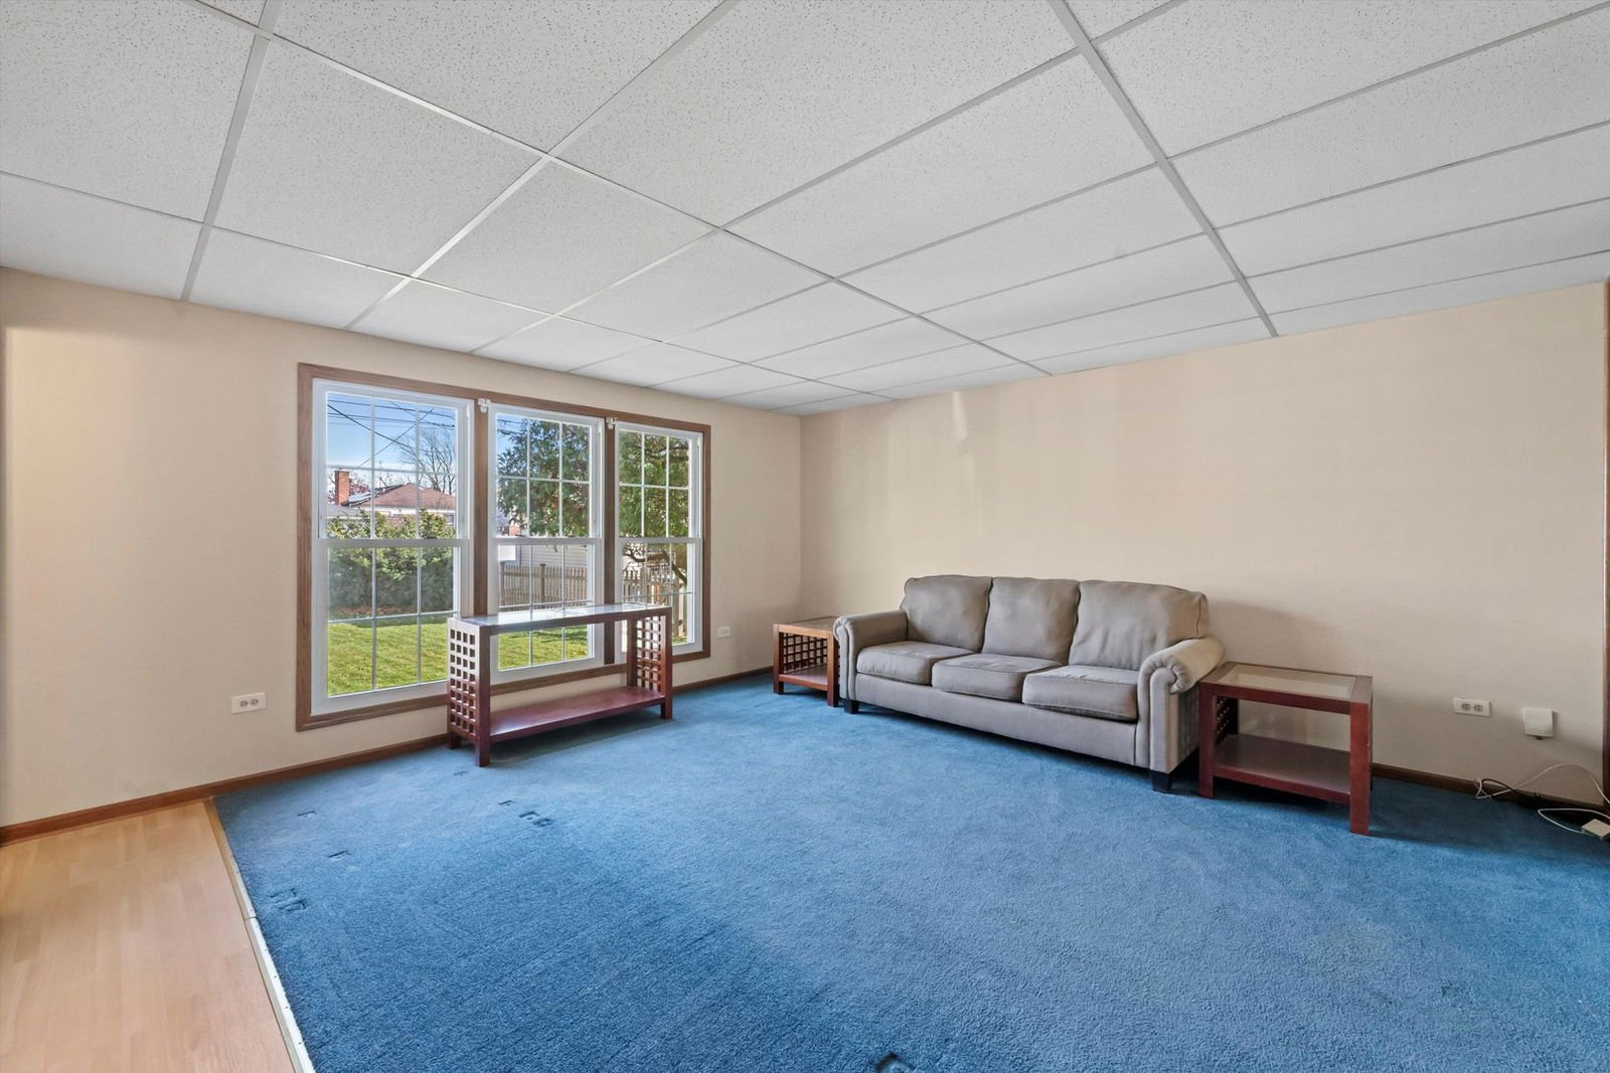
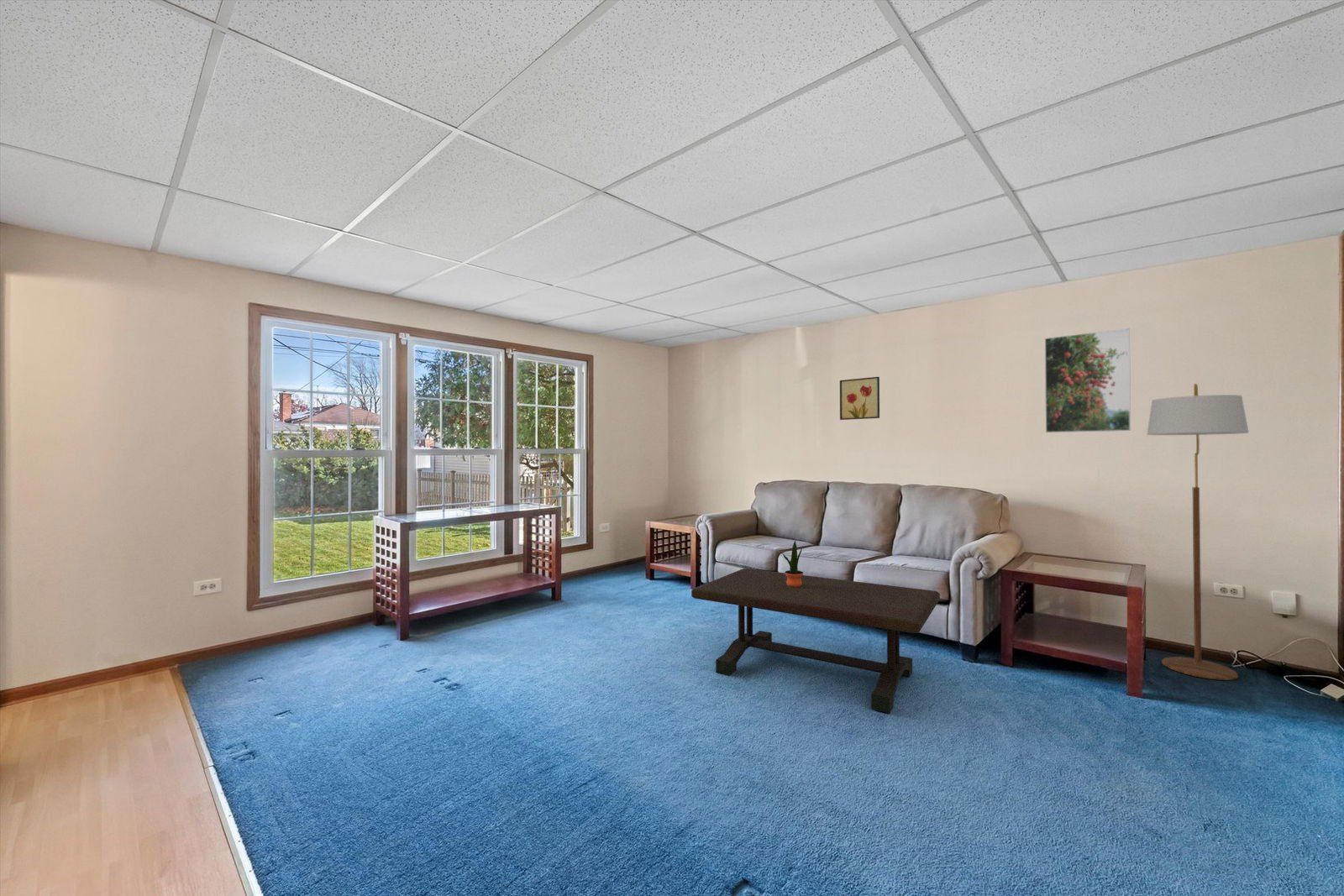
+ floor lamp (1196, 525)
+ coffee table (815, 617)
+ potted plant (793, 563)
+ wall art (859, 399)
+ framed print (1085, 382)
